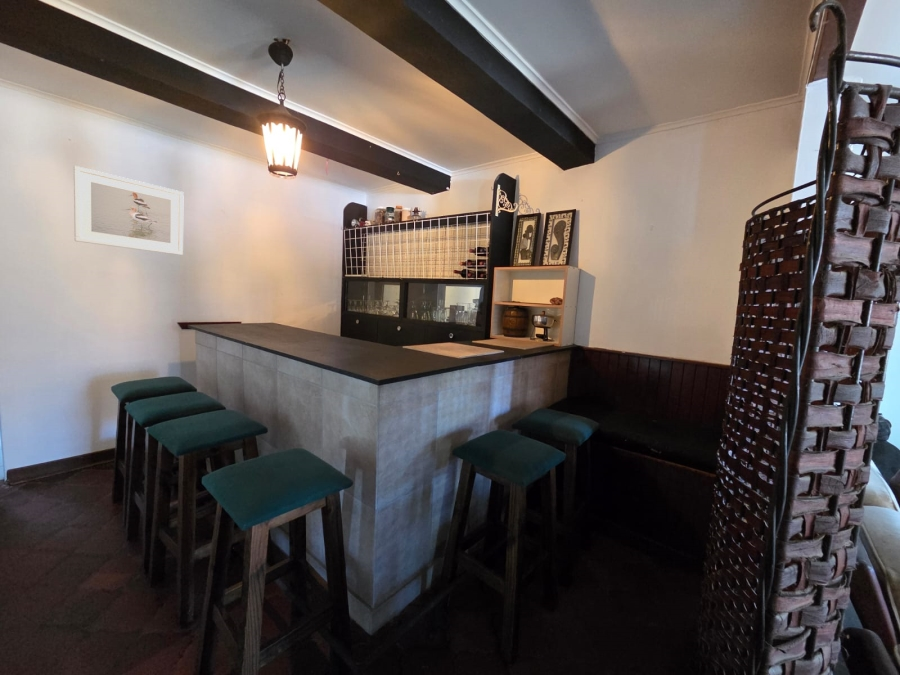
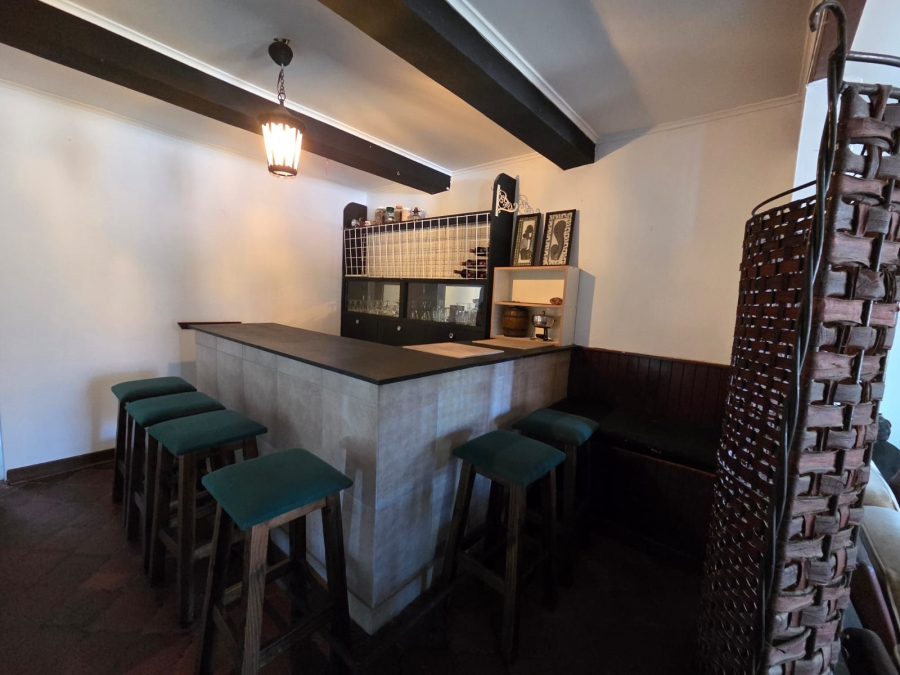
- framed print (133, 214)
